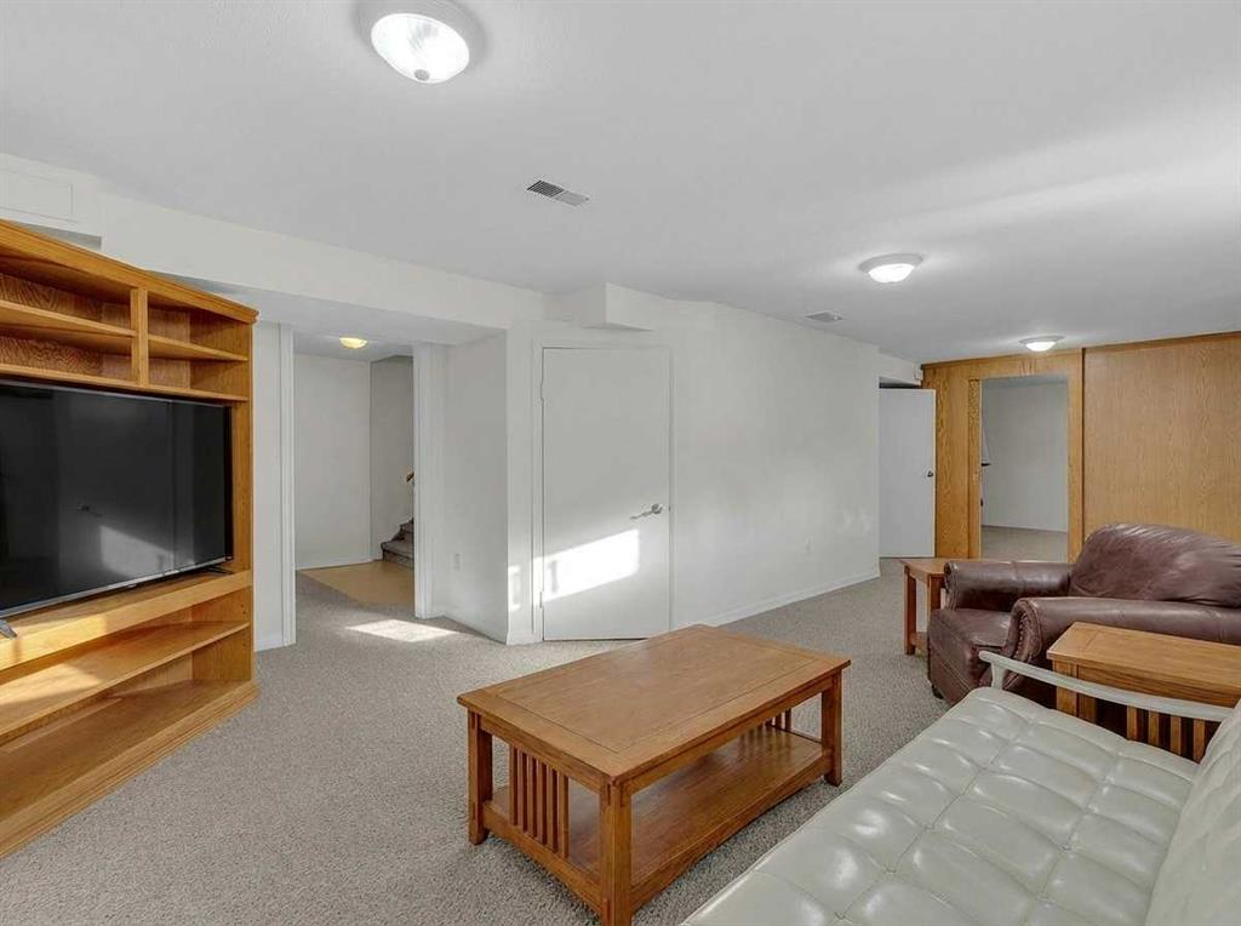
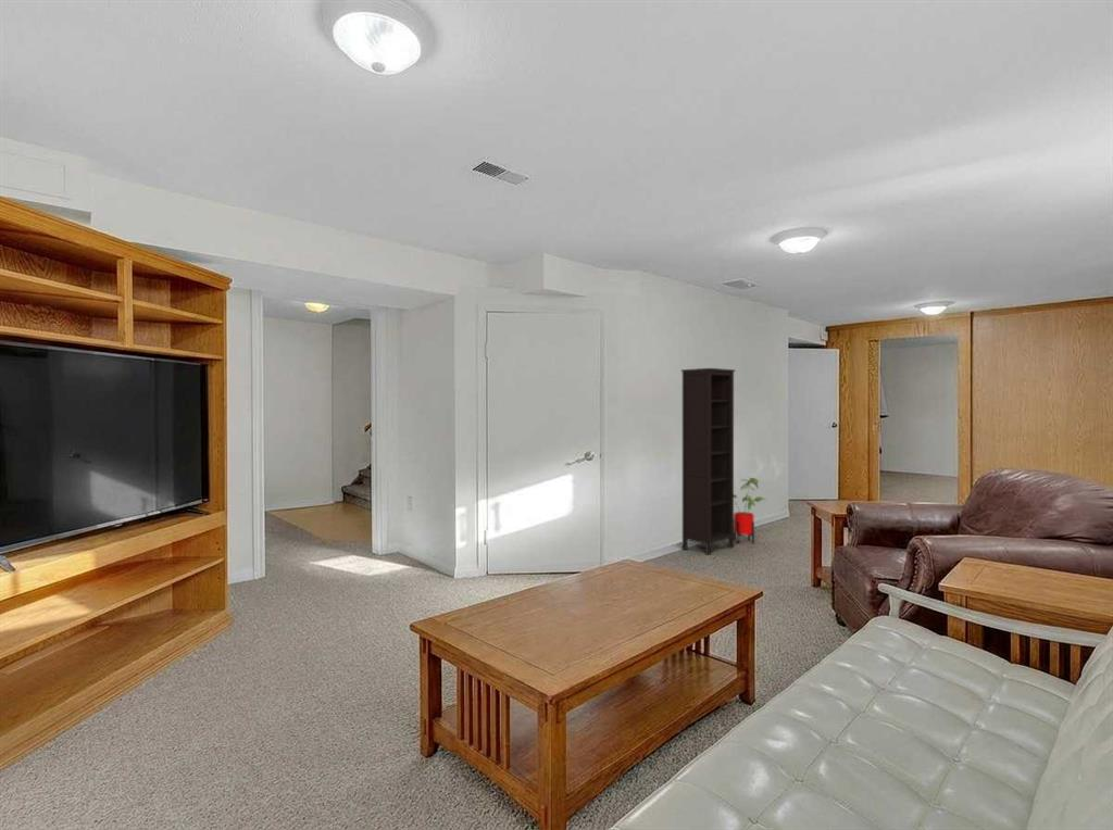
+ house plant (745, 510)
+ bookcase (708, 458)
